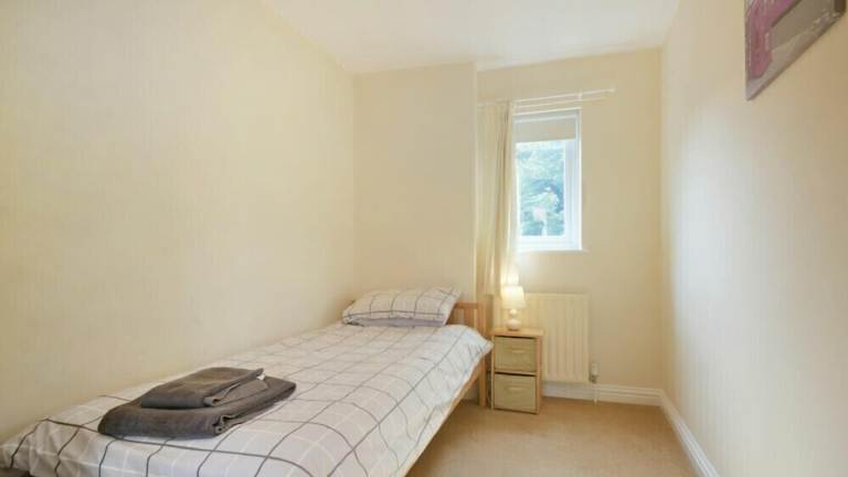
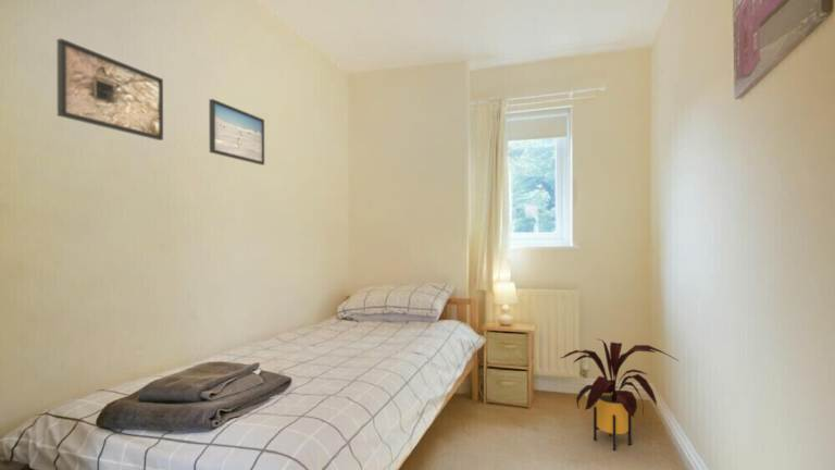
+ house plant (616, 391)
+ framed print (115, 95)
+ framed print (238, 134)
